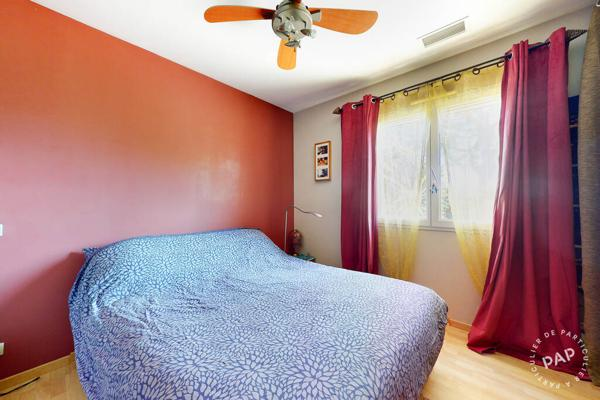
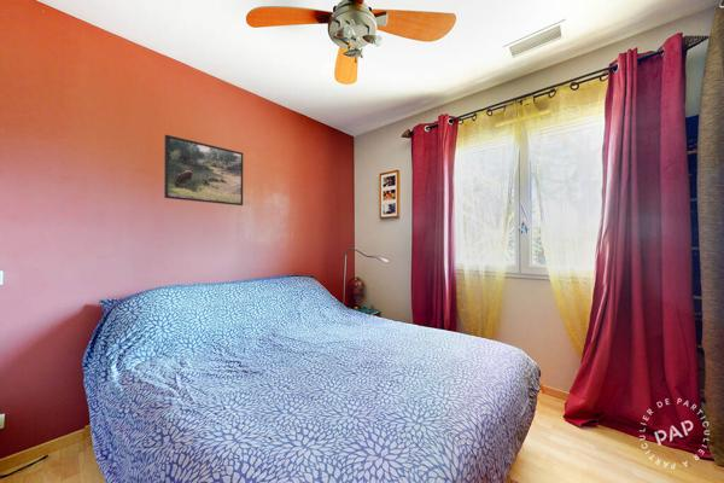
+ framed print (206, 173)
